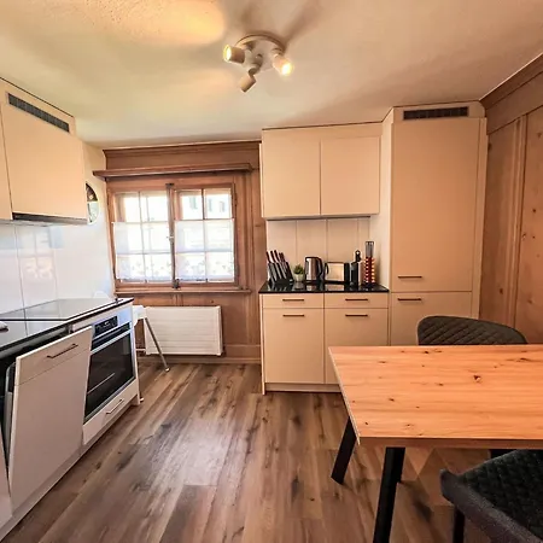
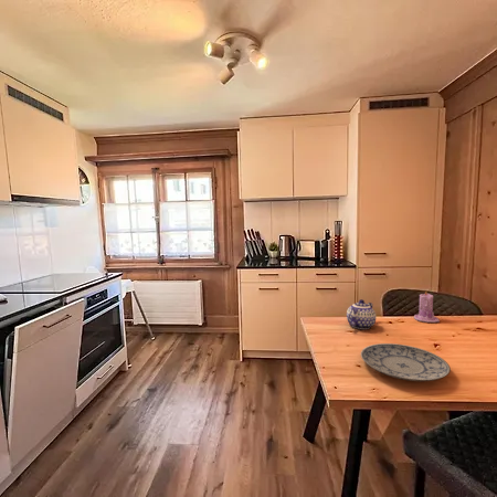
+ teapot (360, 313)
+ candle (425, 304)
+ plate (402, 362)
